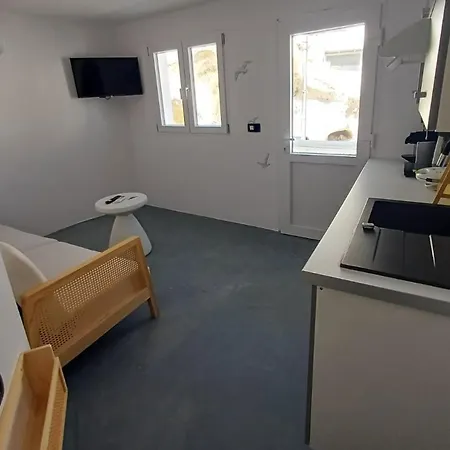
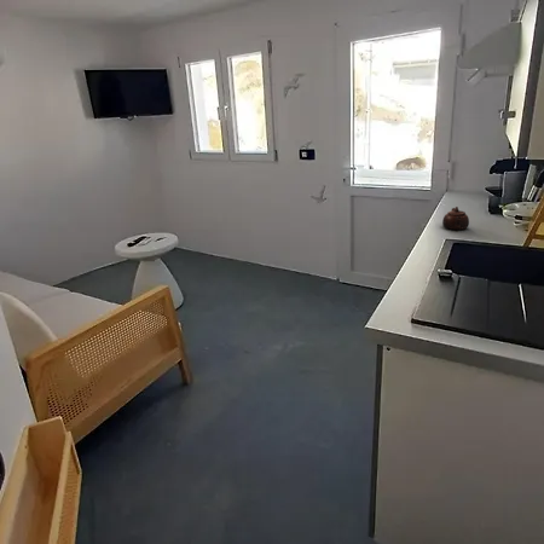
+ teapot (456, 216)
